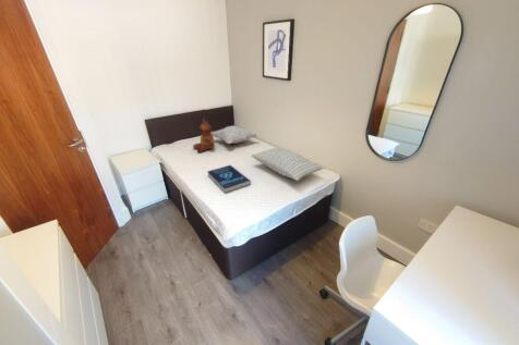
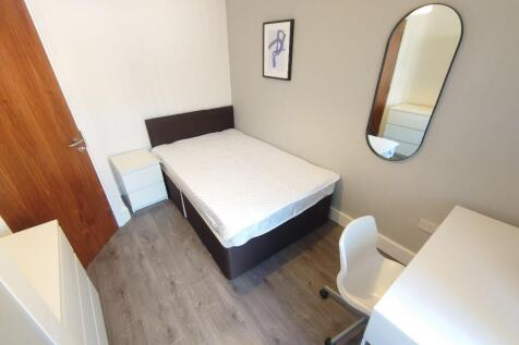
- pillow (285, 162)
- book (228, 177)
- teddy bear (202, 135)
- decorative pillow (233, 134)
